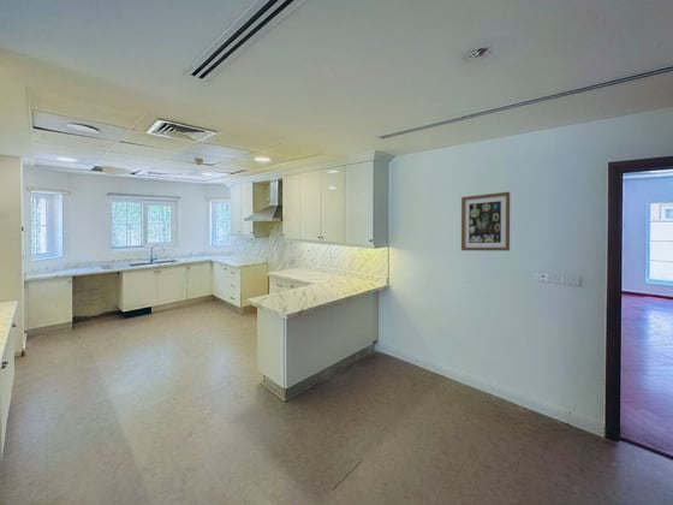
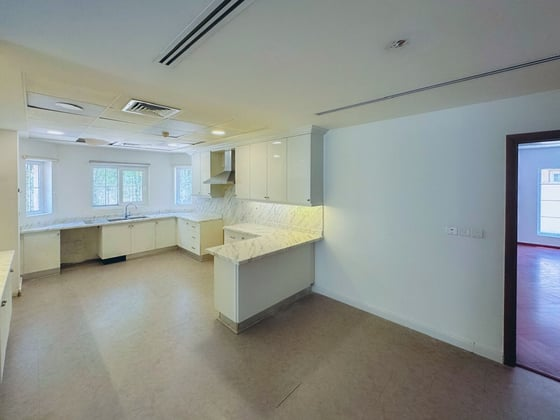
- wall art (484, 222)
